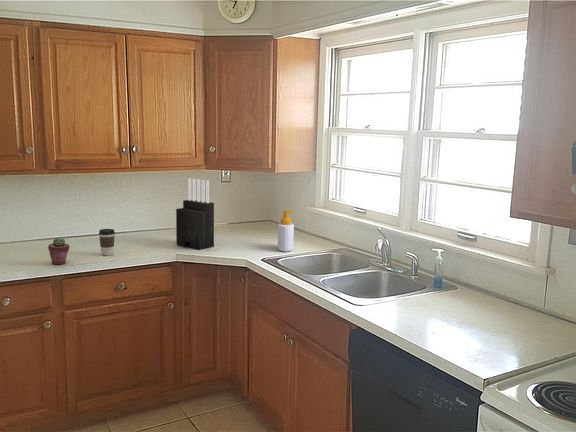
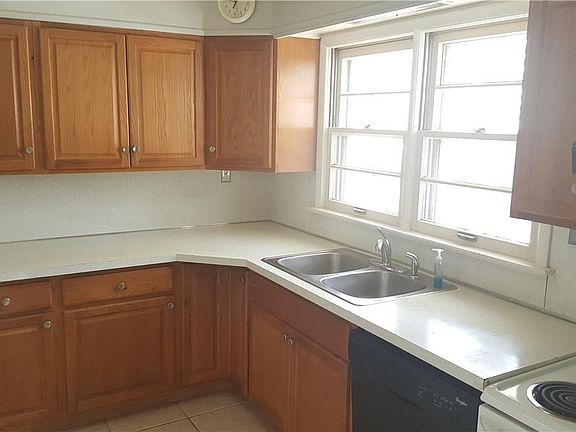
- knife block (193, 213)
- coffee cup (107, 242)
- soap bottle (285, 229)
- potted succulent (58, 250)
